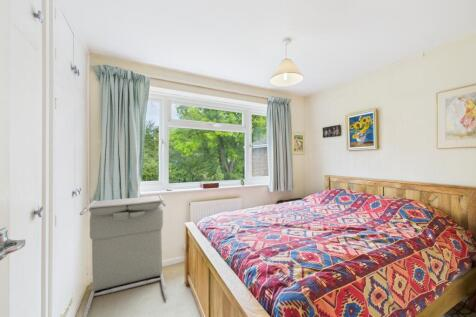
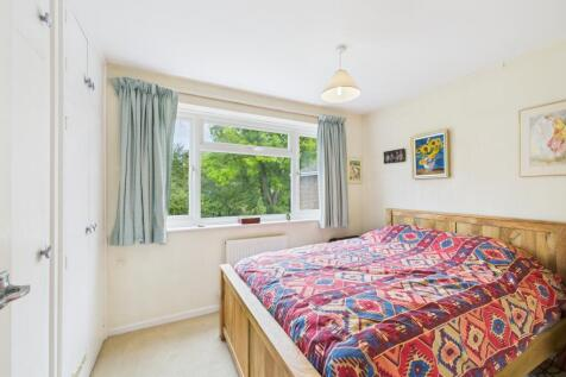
- laundry hamper (128, 247)
